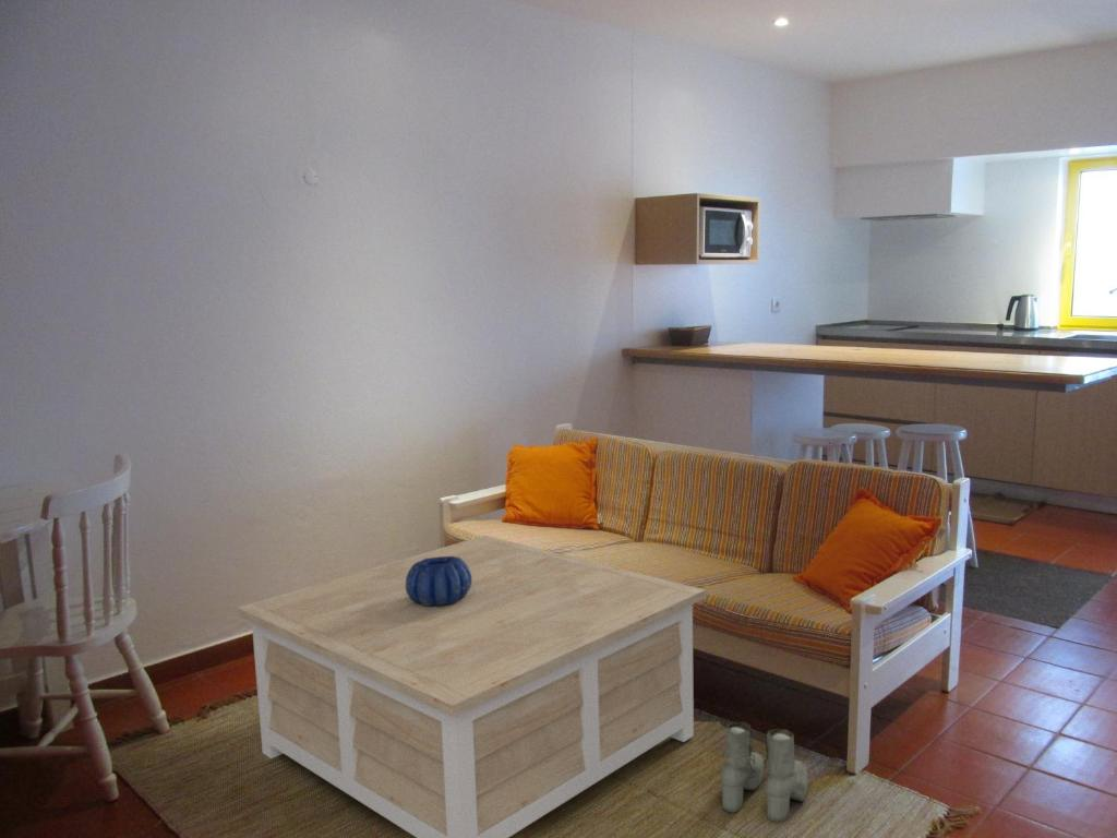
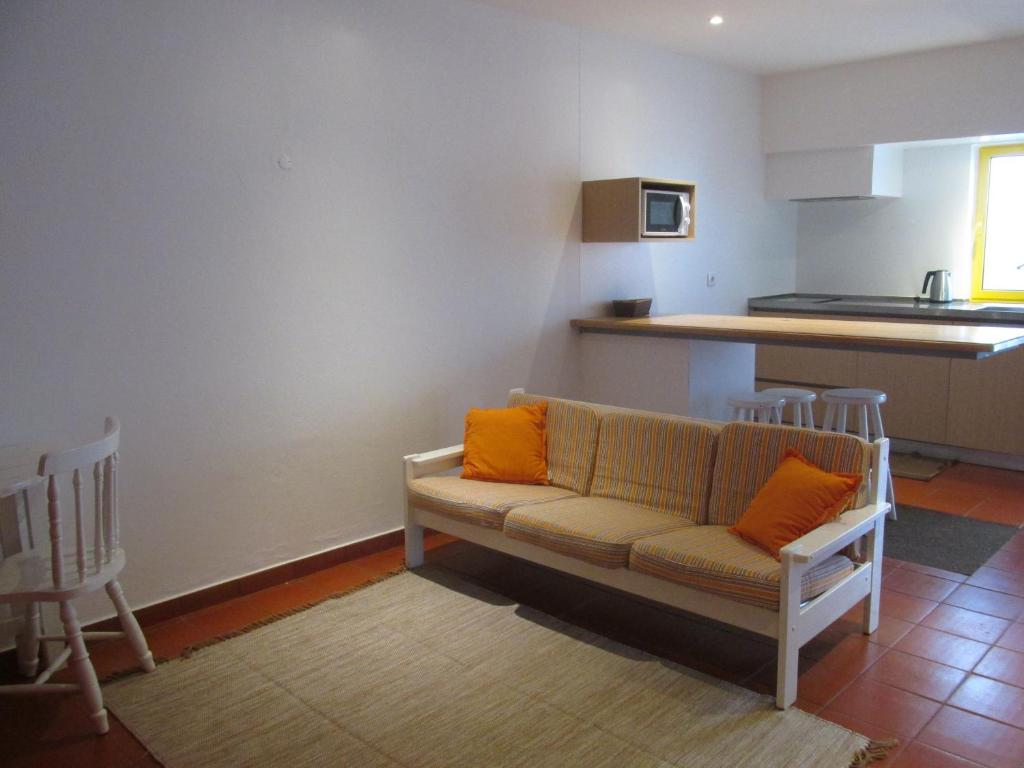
- coffee table (476, 672)
- boots (762, 758)
- decorative bowl (439, 578)
